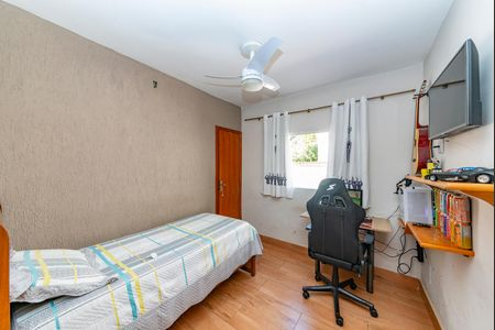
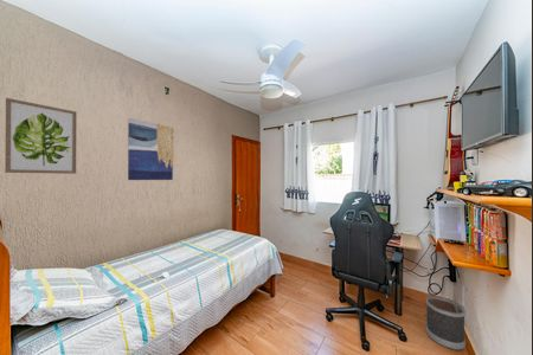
+ wall art (152, 151)
+ wastebasket (444, 321)
+ wall art (44, 138)
